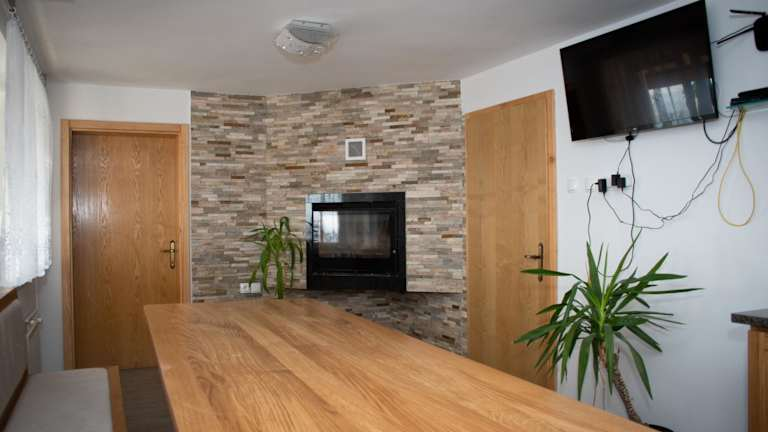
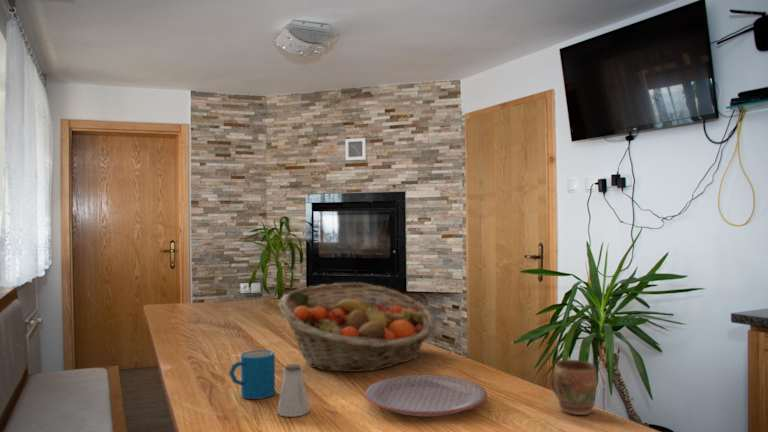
+ saltshaker (293, 388)
+ plate (425, 396)
+ fruit basket (359, 323)
+ mug (572, 386)
+ mug (251, 375)
